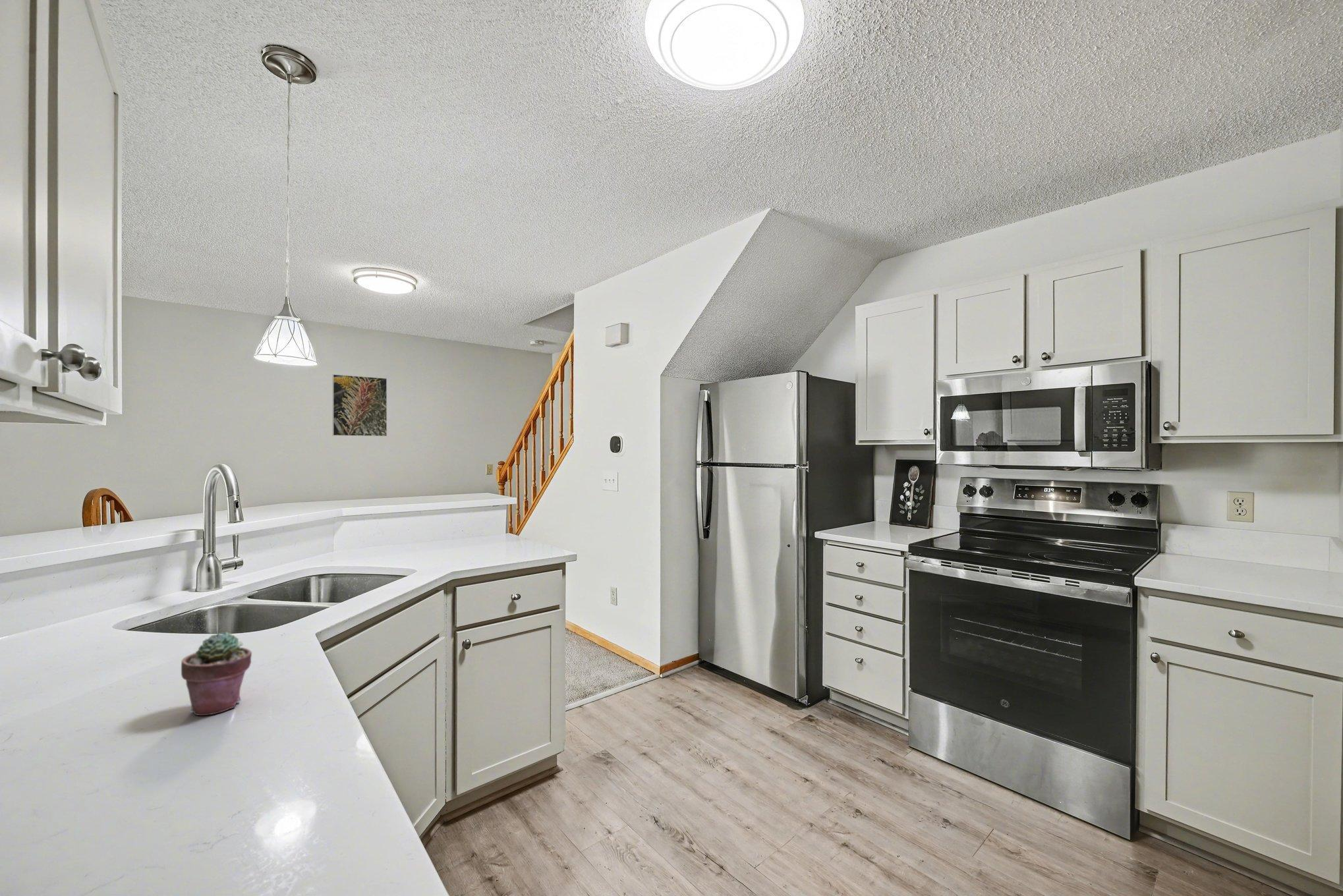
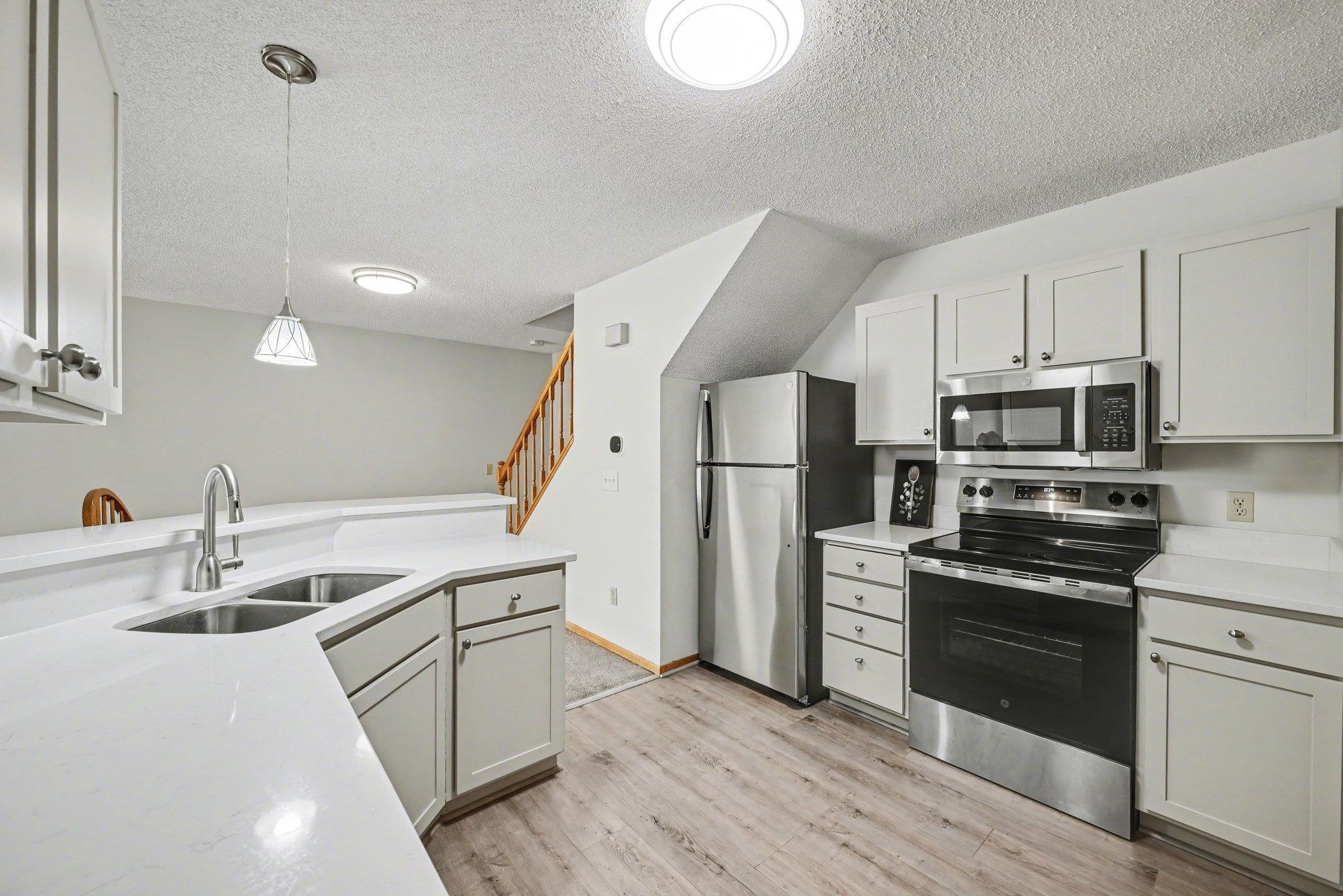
- potted succulent (217, 670)
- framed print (360, 406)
